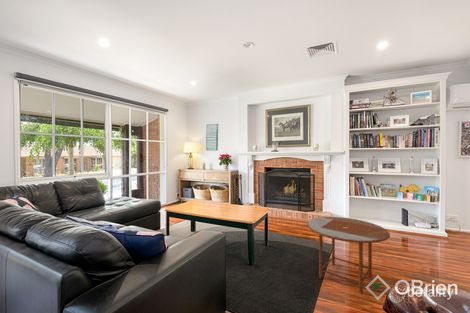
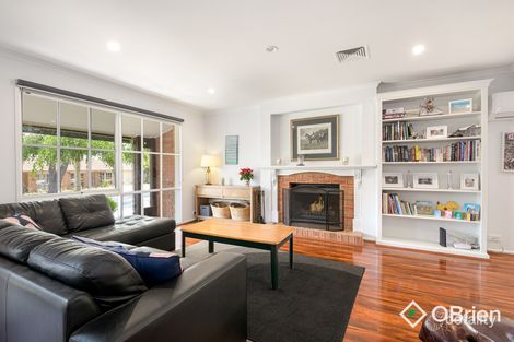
- side table (342, 259)
